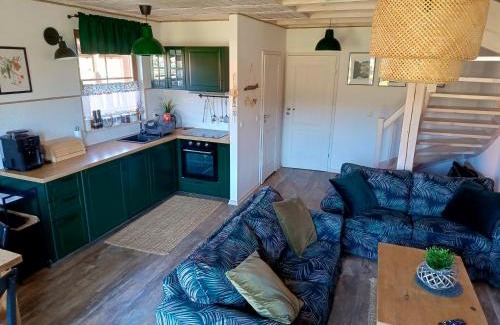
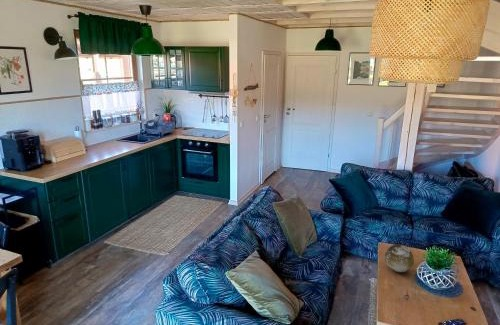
+ decorative orb (399, 258)
